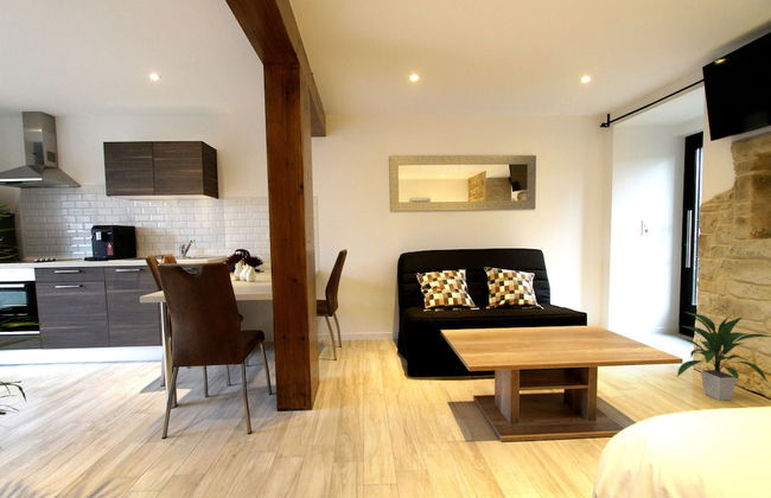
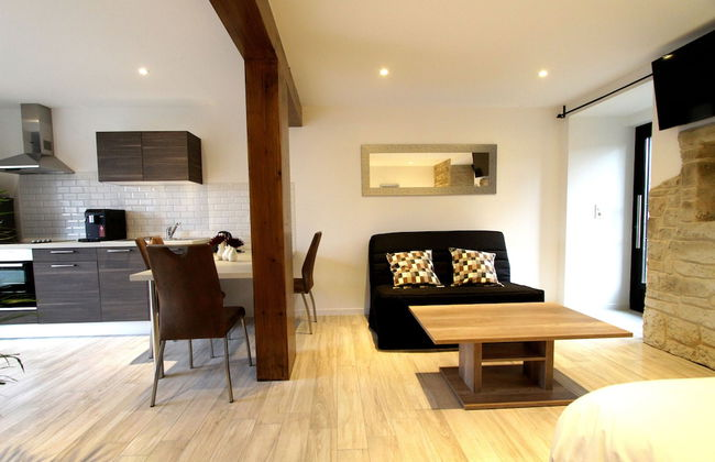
- indoor plant (714, 352)
